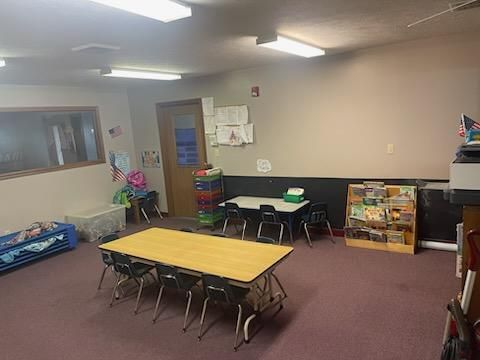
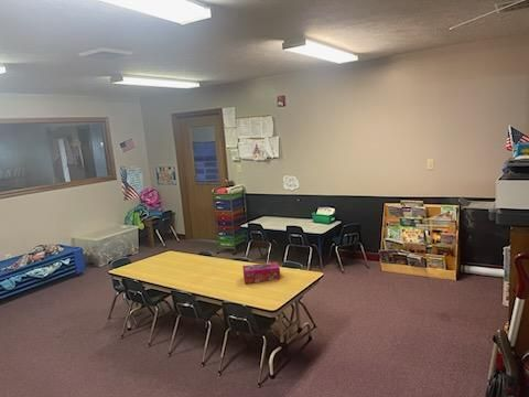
+ tissue box (261, 272)
